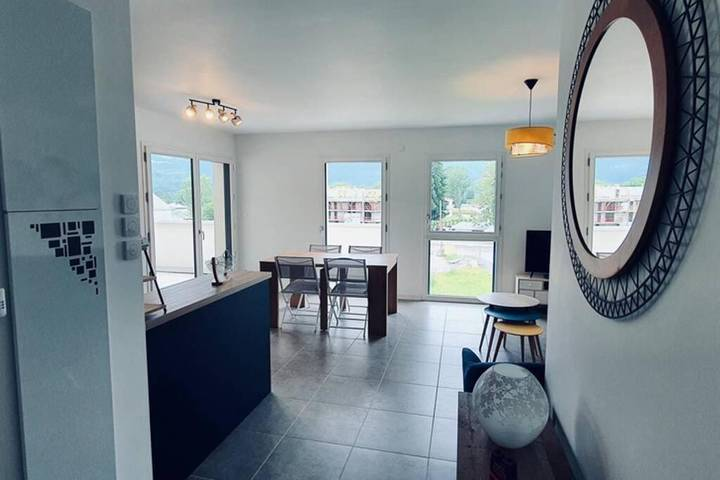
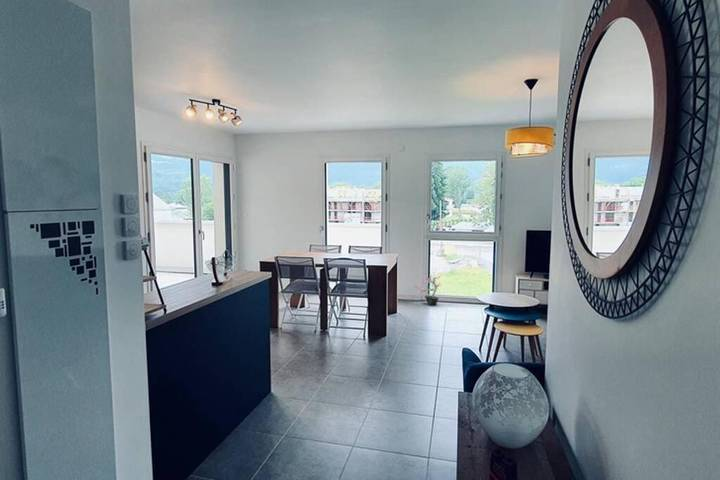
+ potted plant (427, 289)
